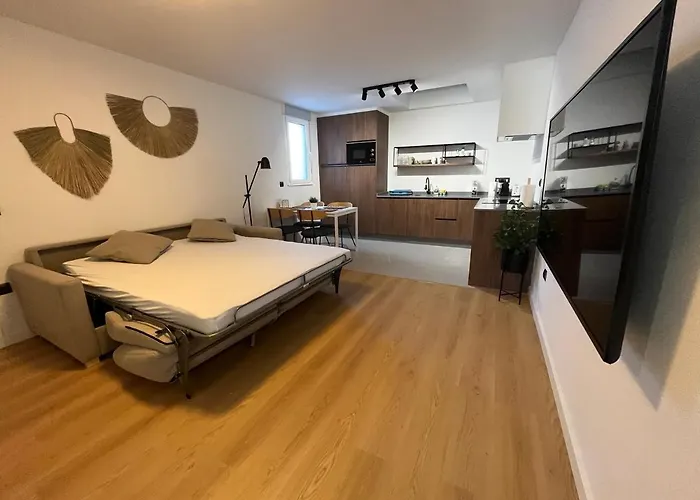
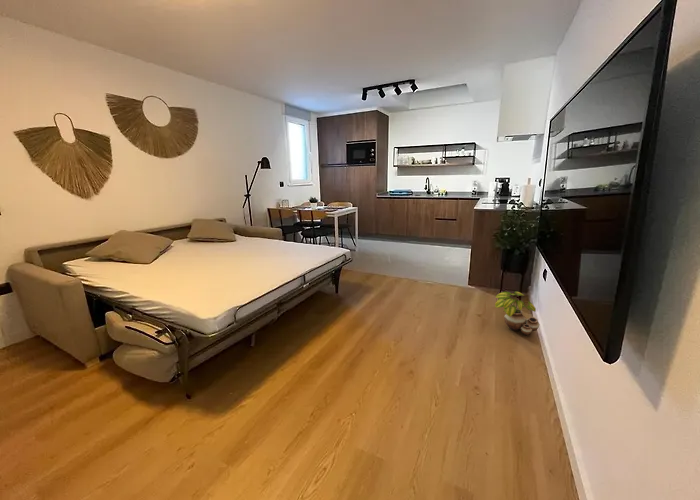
+ potted plant (517, 311)
